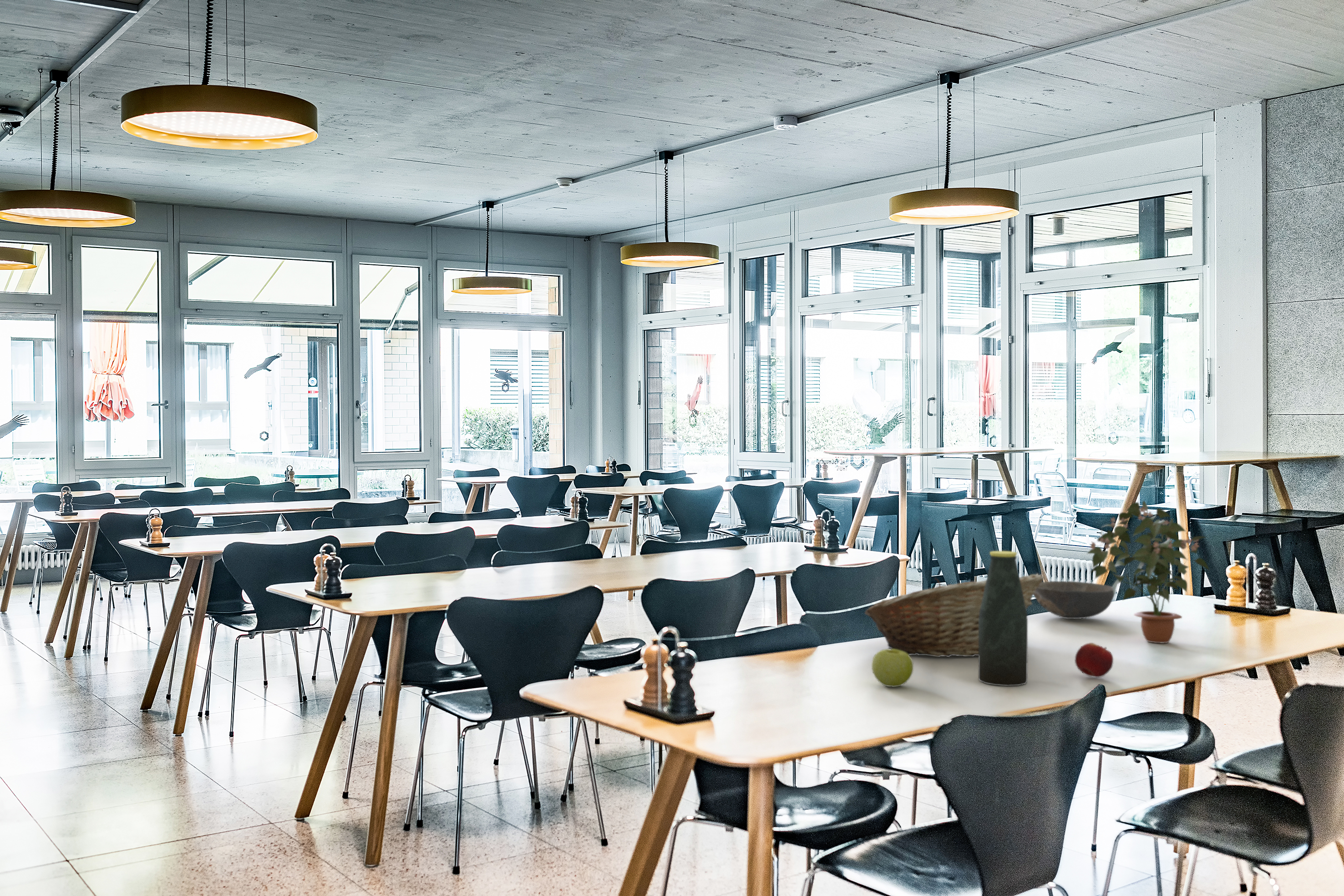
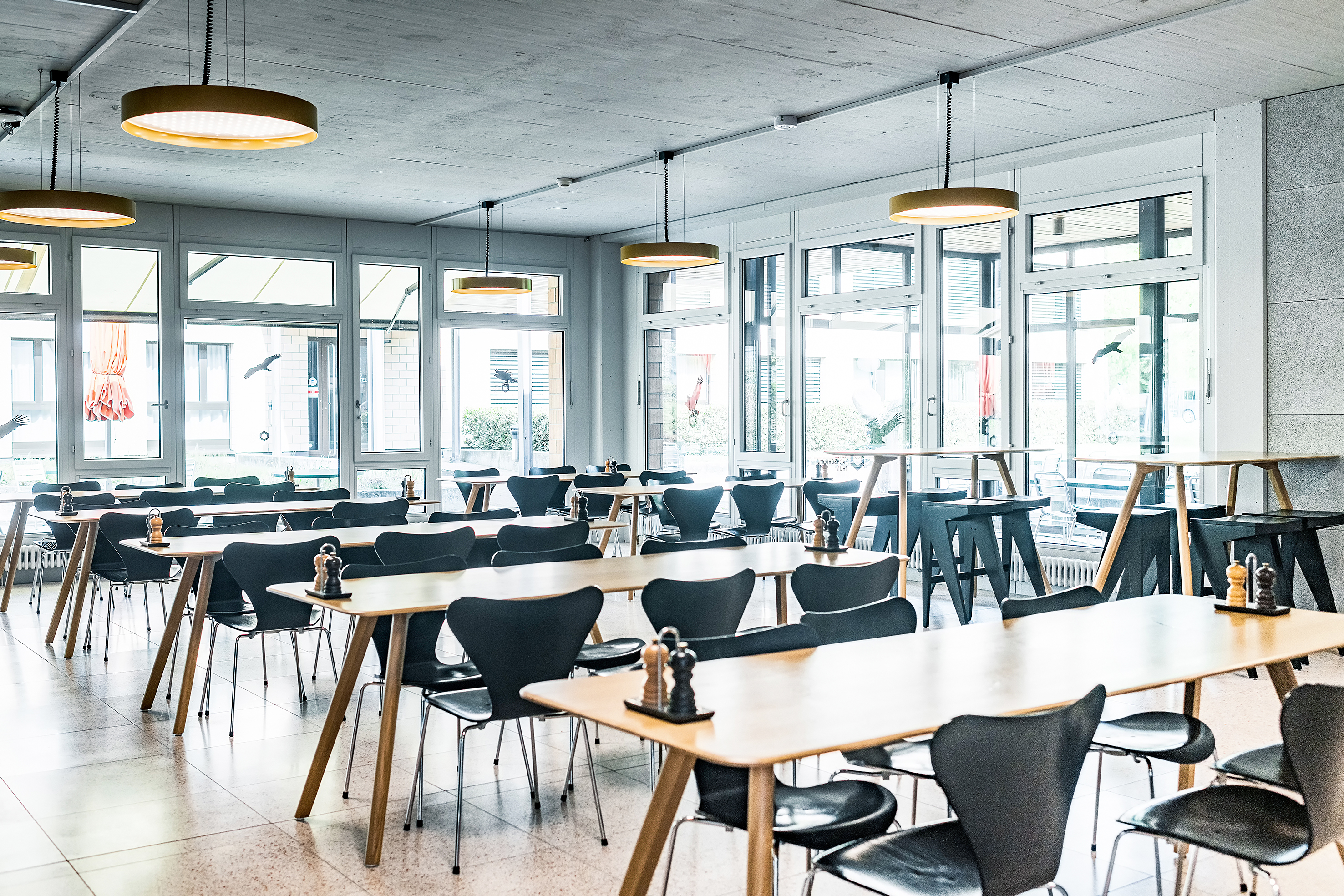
- bowl (1072, 602)
- apple (892, 668)
- fruit basket (956, 609)
- bottle (1003, 617)
- fruit (1094, 660)
- potted plant (1157, 571)
